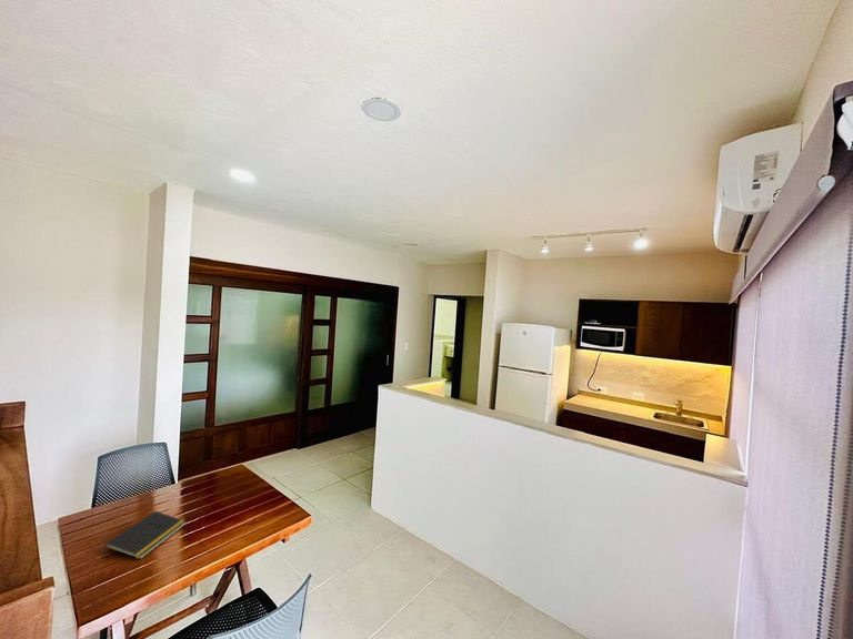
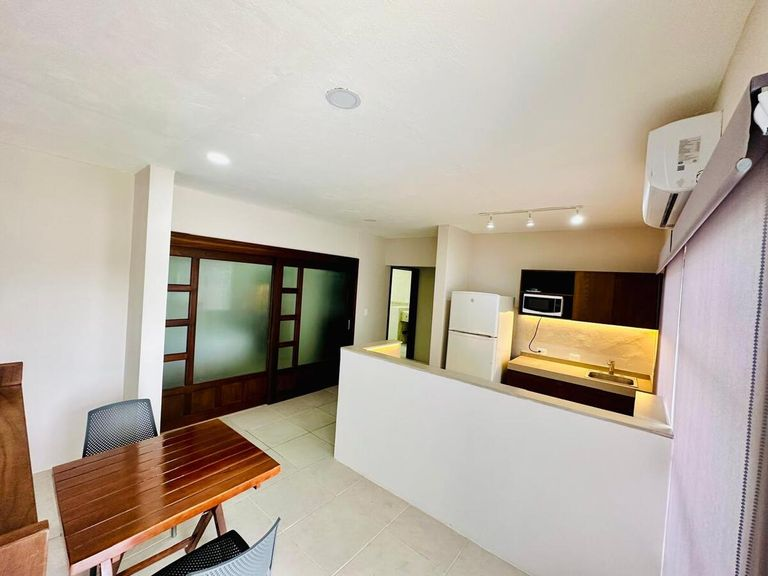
- notepad (148, 532)
